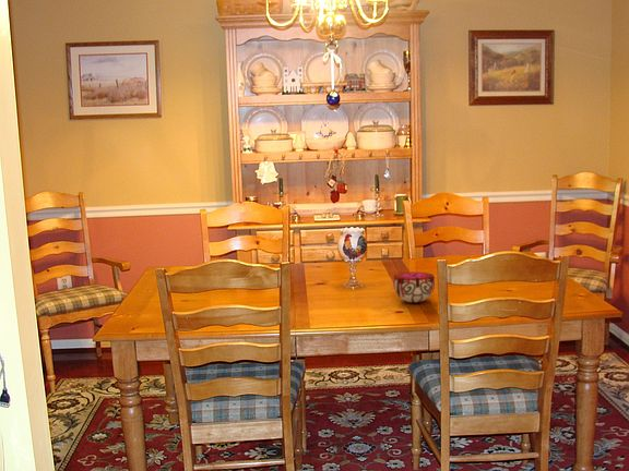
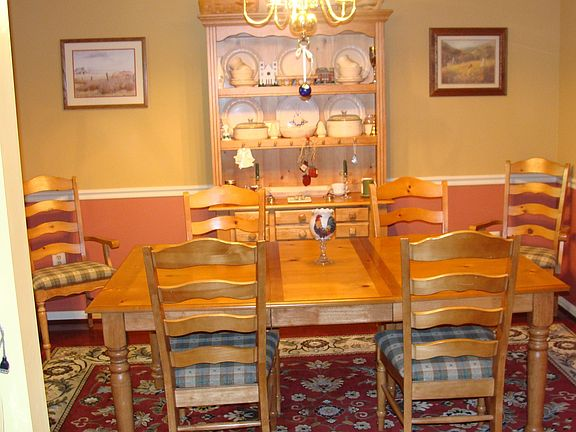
- decorative bowl (414, 288)
